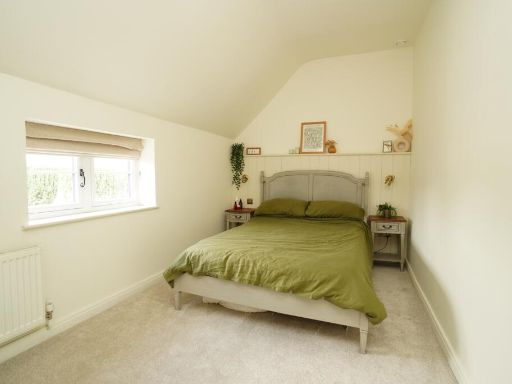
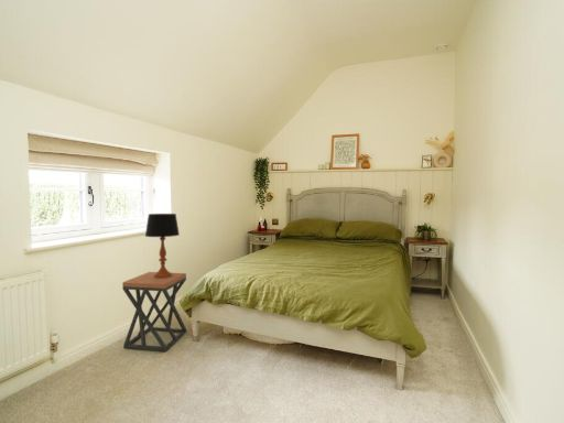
+ table lamp (162, 245)
+ stool (156, 308)
